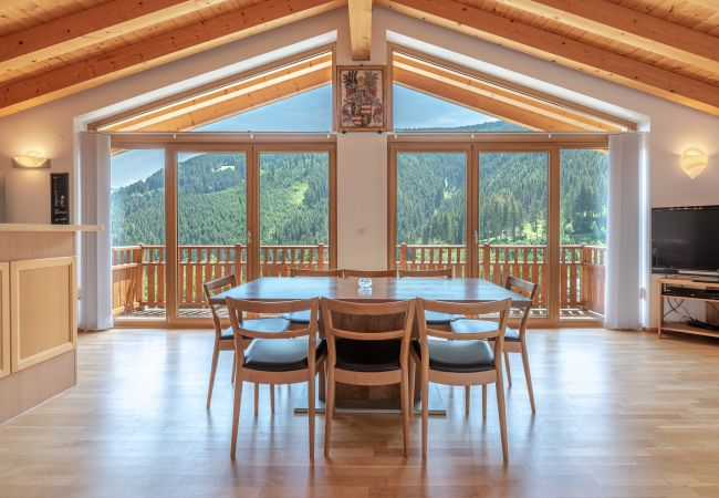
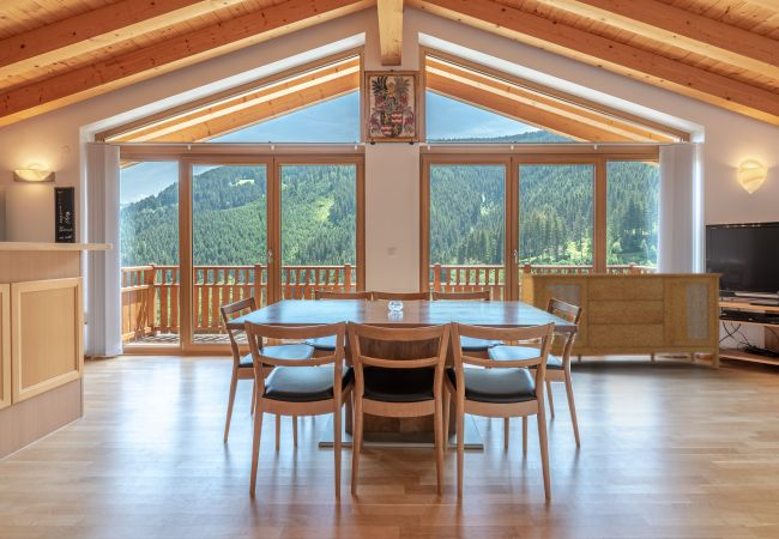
+ sideboard (616, 319)
